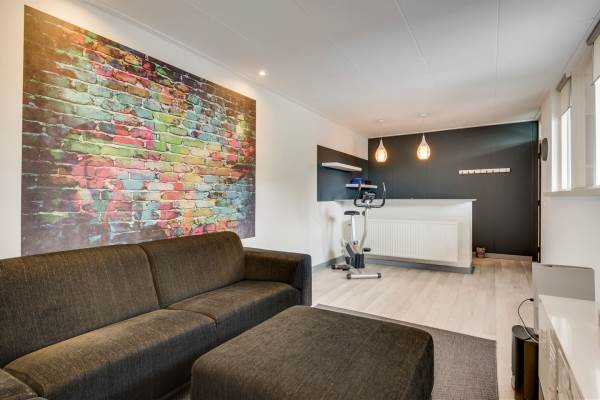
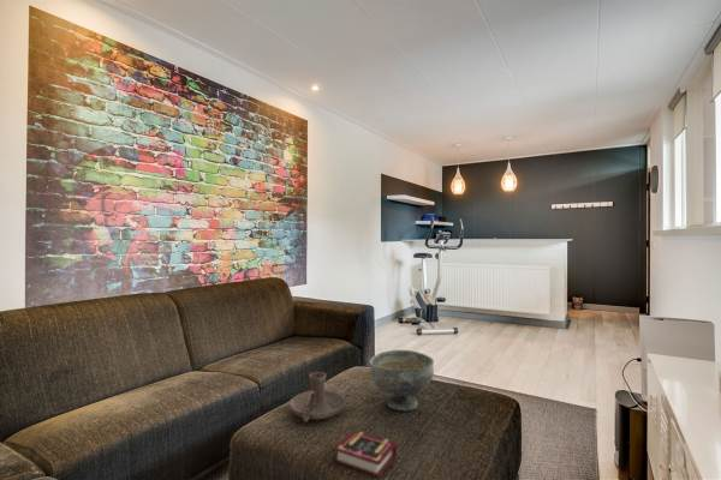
+ candle holder (315, 395)
+ decorative bowl (401, 380)
+ book (365, 451)
